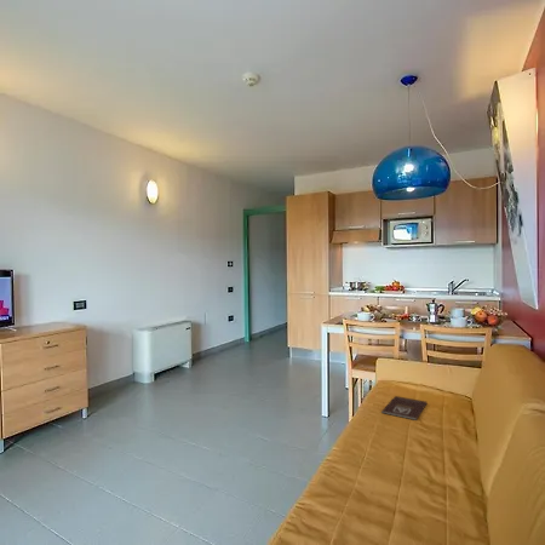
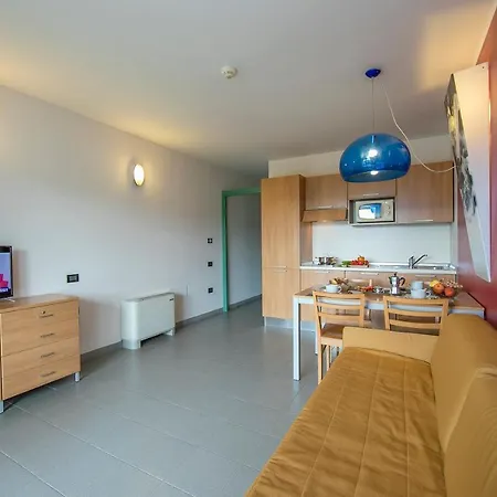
- book (405, 407)
